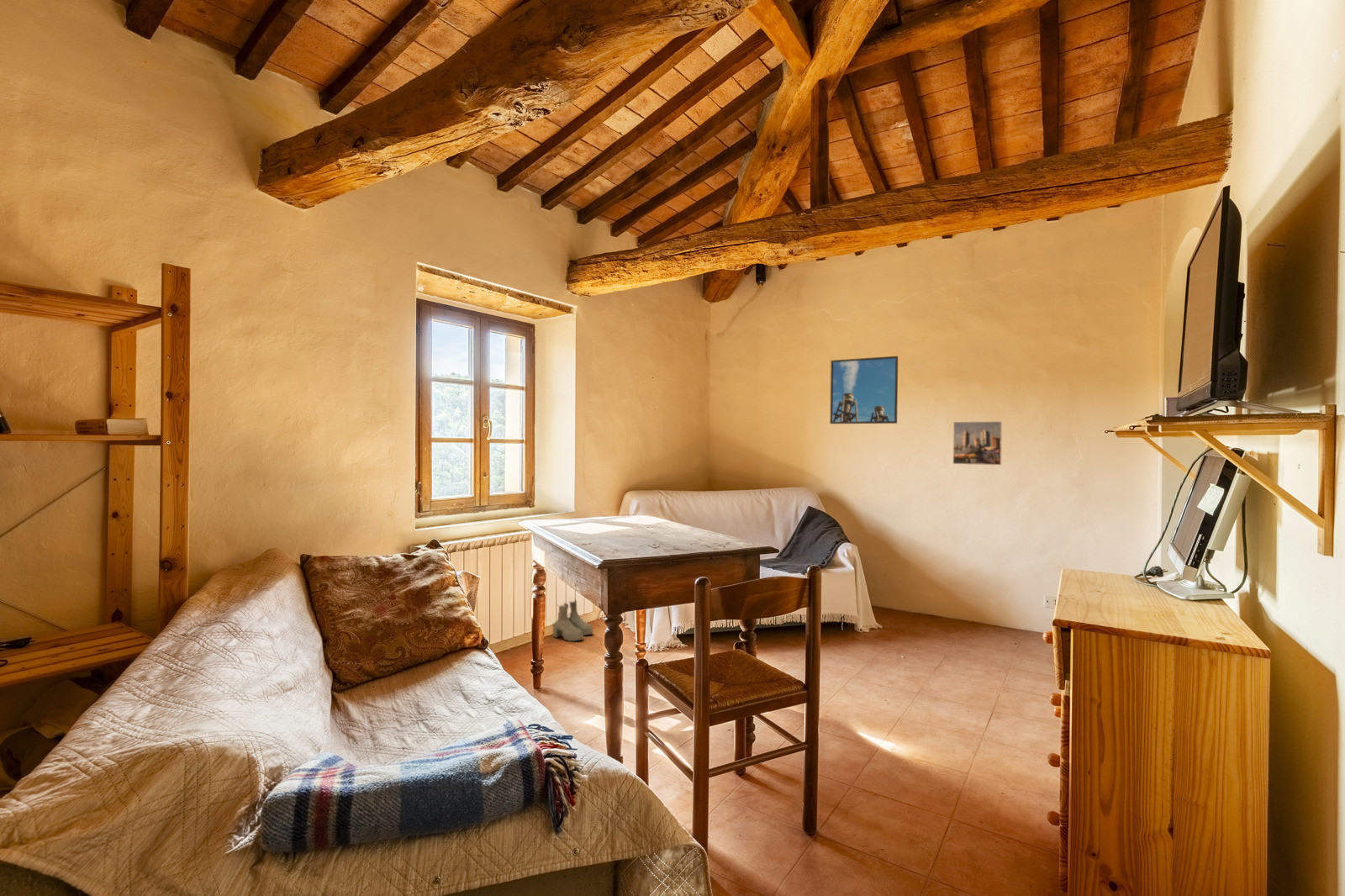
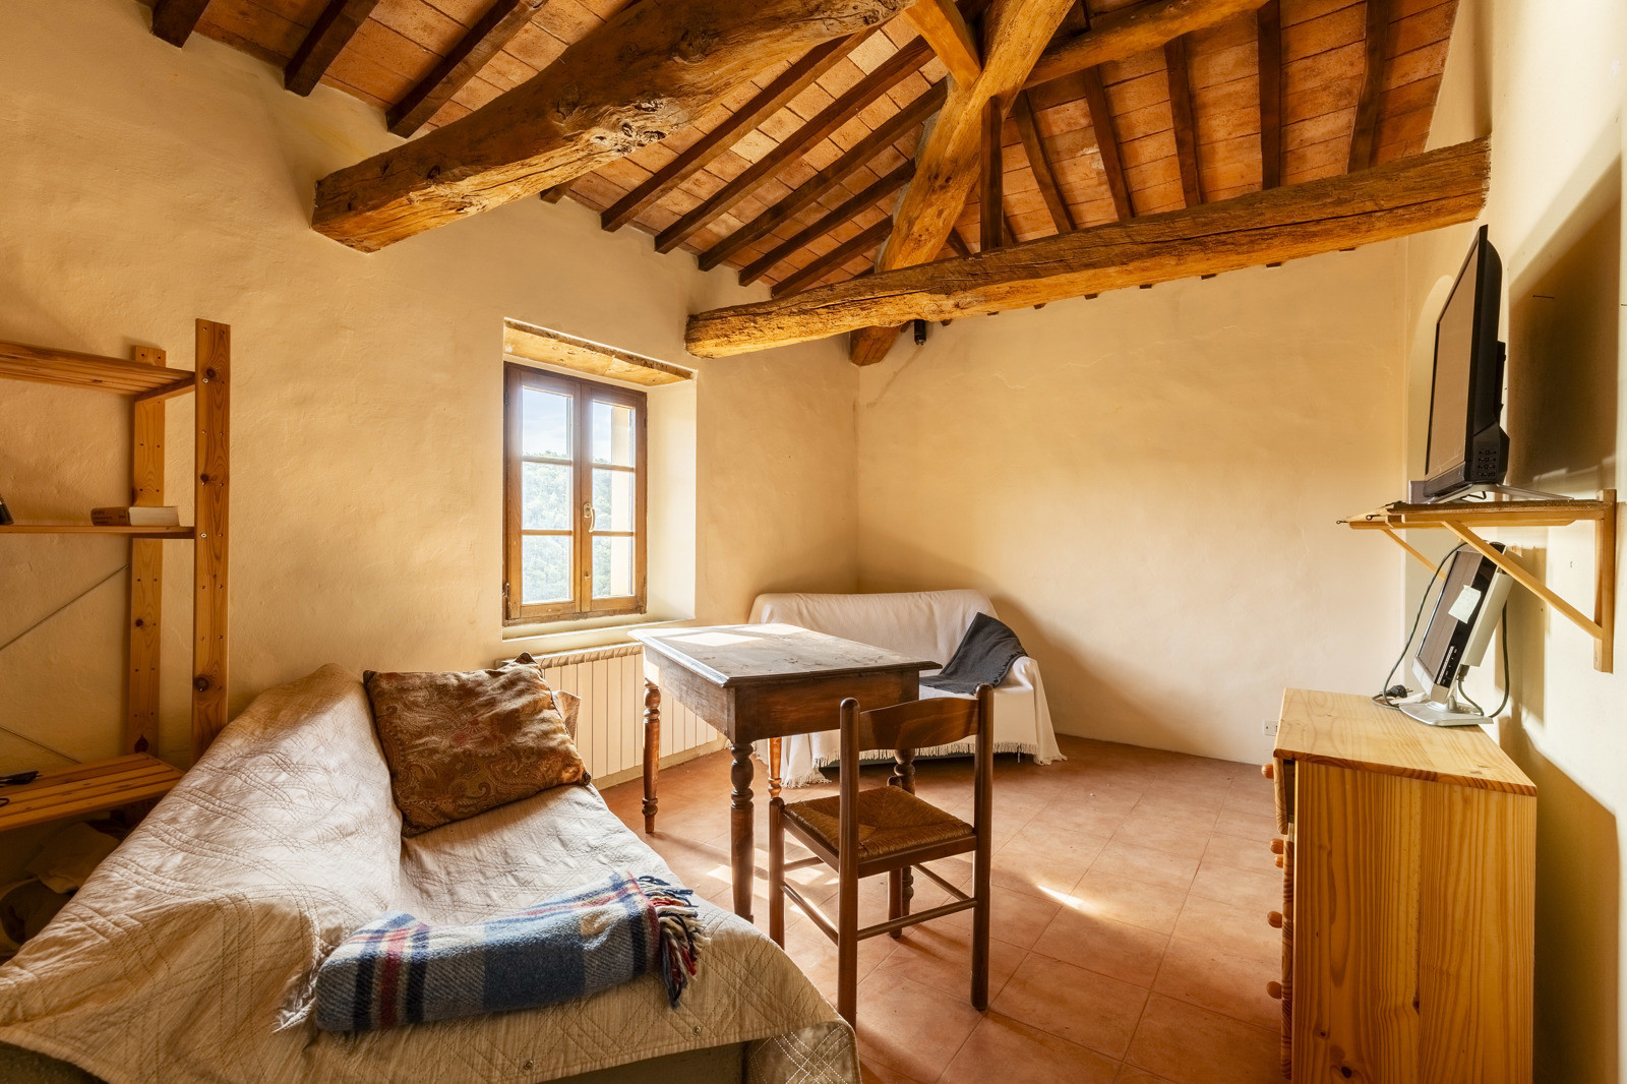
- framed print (862, 391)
- boots (572, 619)
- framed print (977, 443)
